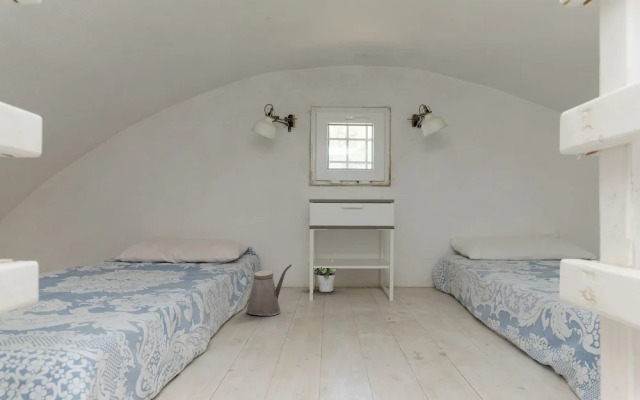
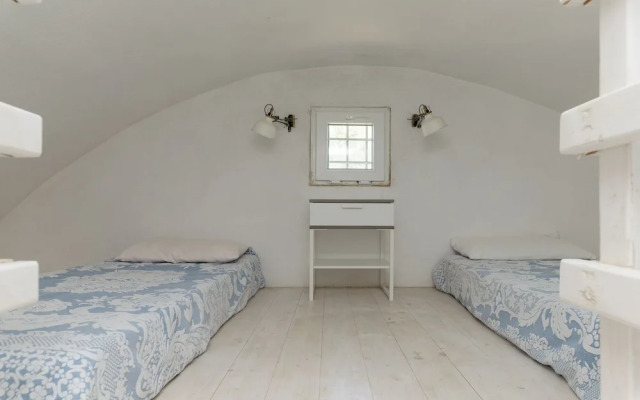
- potted plant (322, 275)
- watering can (269, 288)
